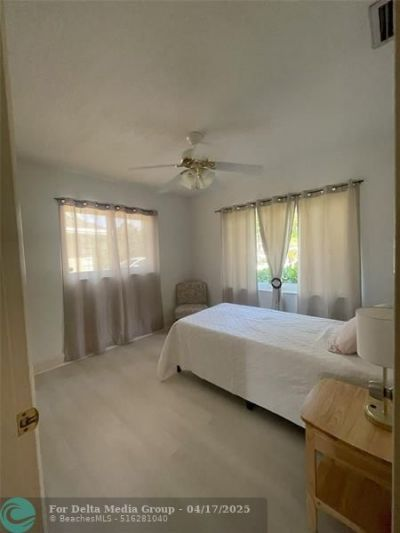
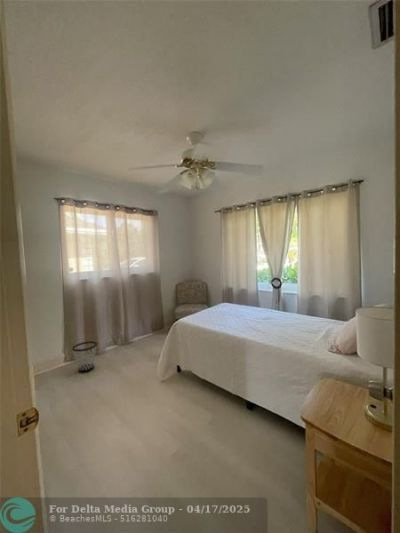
+ wastebasket (85, 357)
